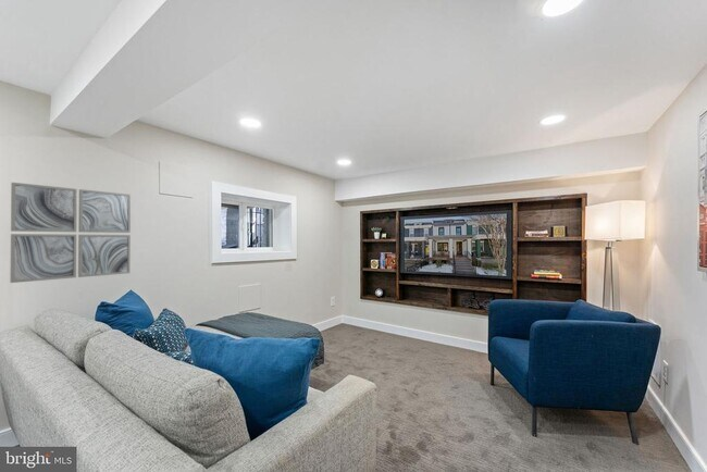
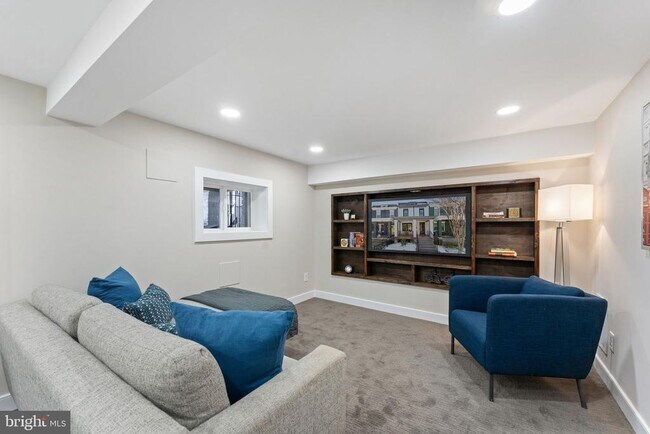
- wall art (78, 235)
